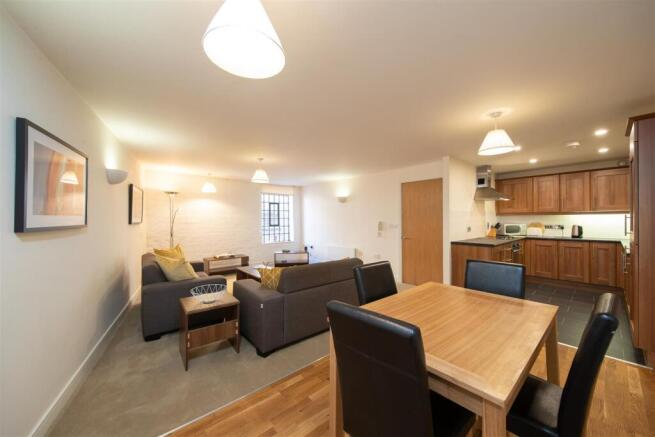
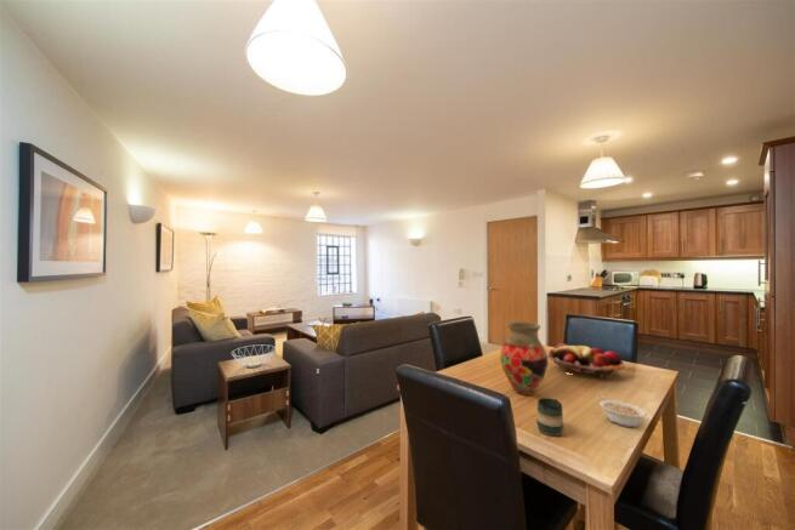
+ vase (523, 358)
+ mug (551, 414)
+ fruit basket (584, 358)
+ legume (620, 412)
